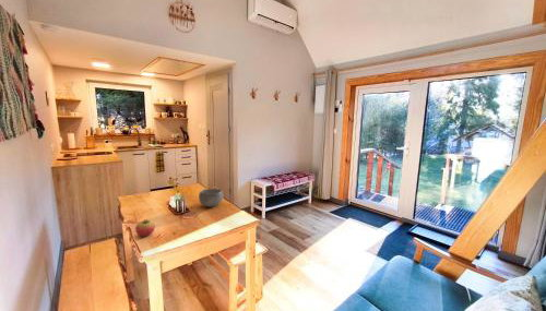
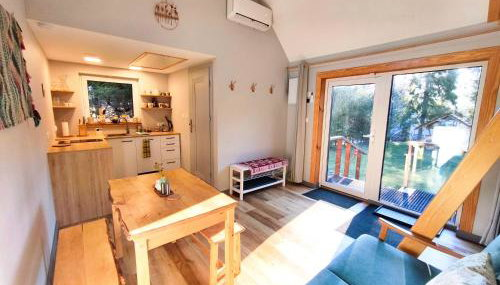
- fruit (145, 226)
- bowl (211, 198)
